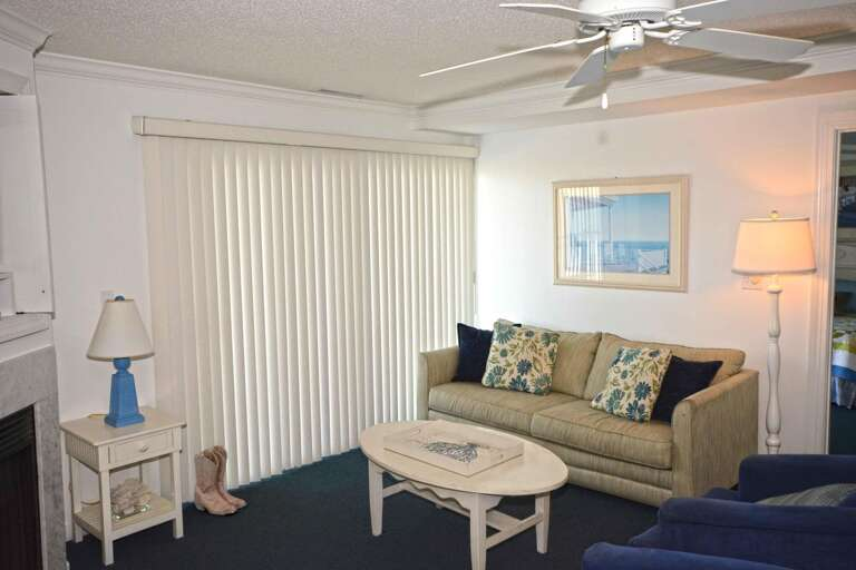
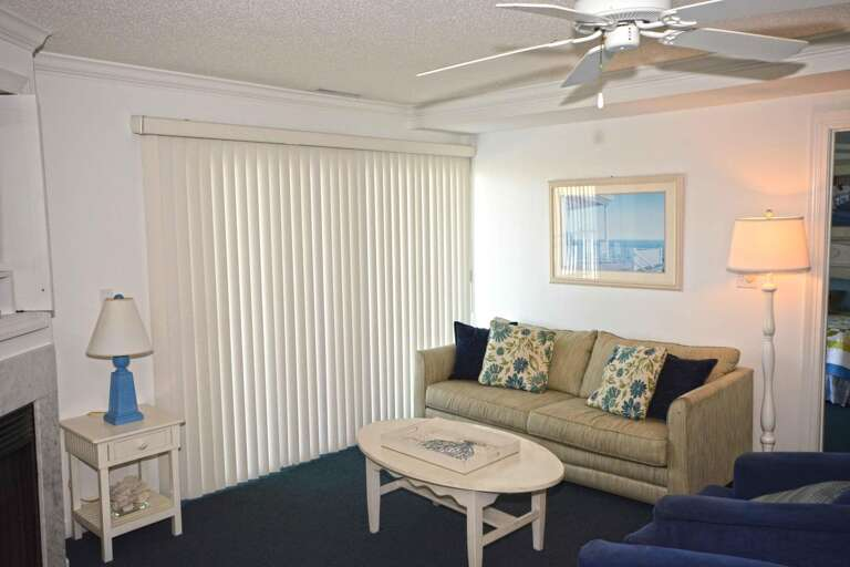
- boots (220, 478)
